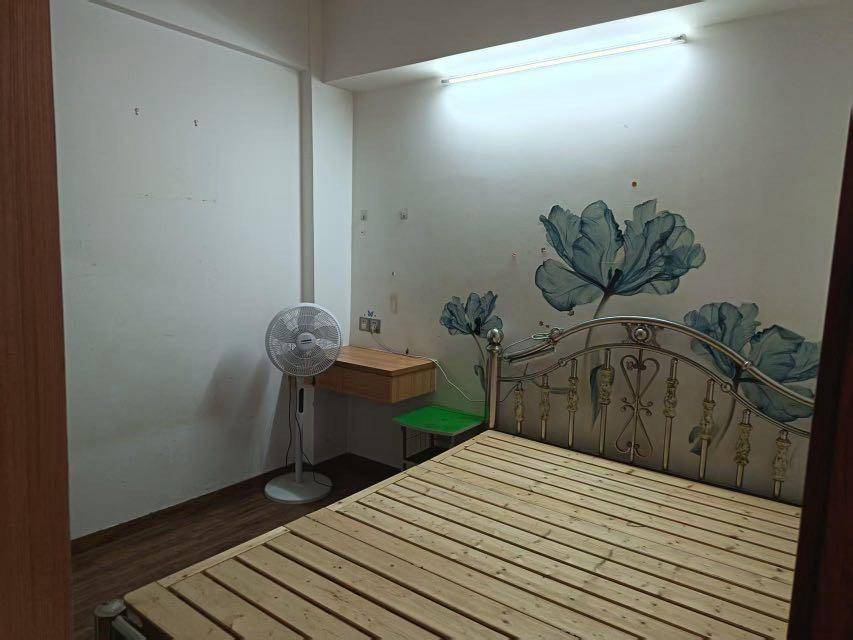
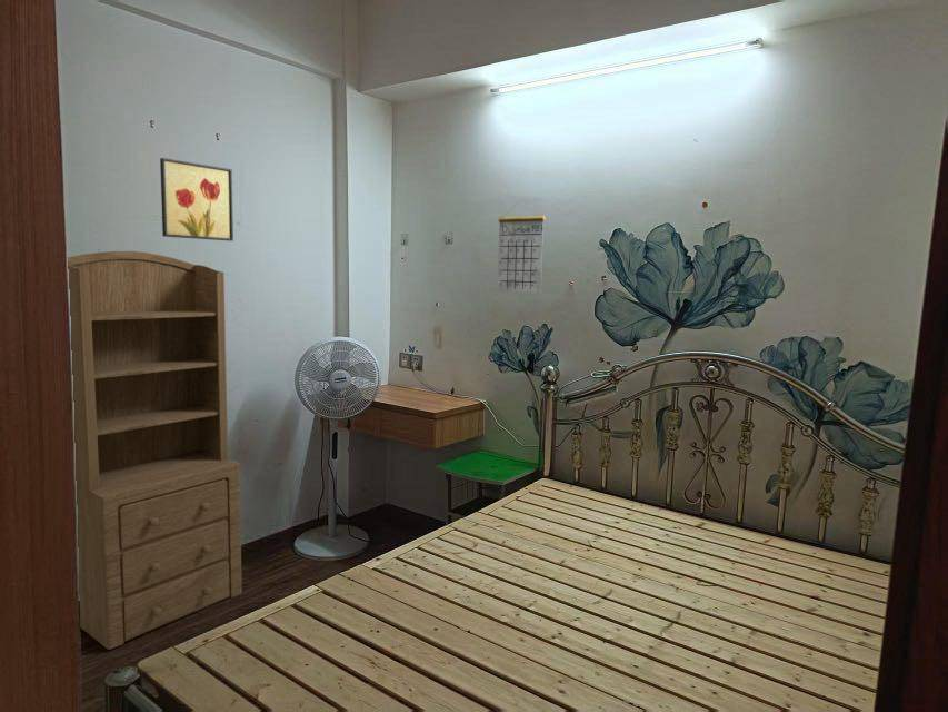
+ wall art (197, 201)
+ shelving unit (157, 435)
+ calendar (520, 246)
